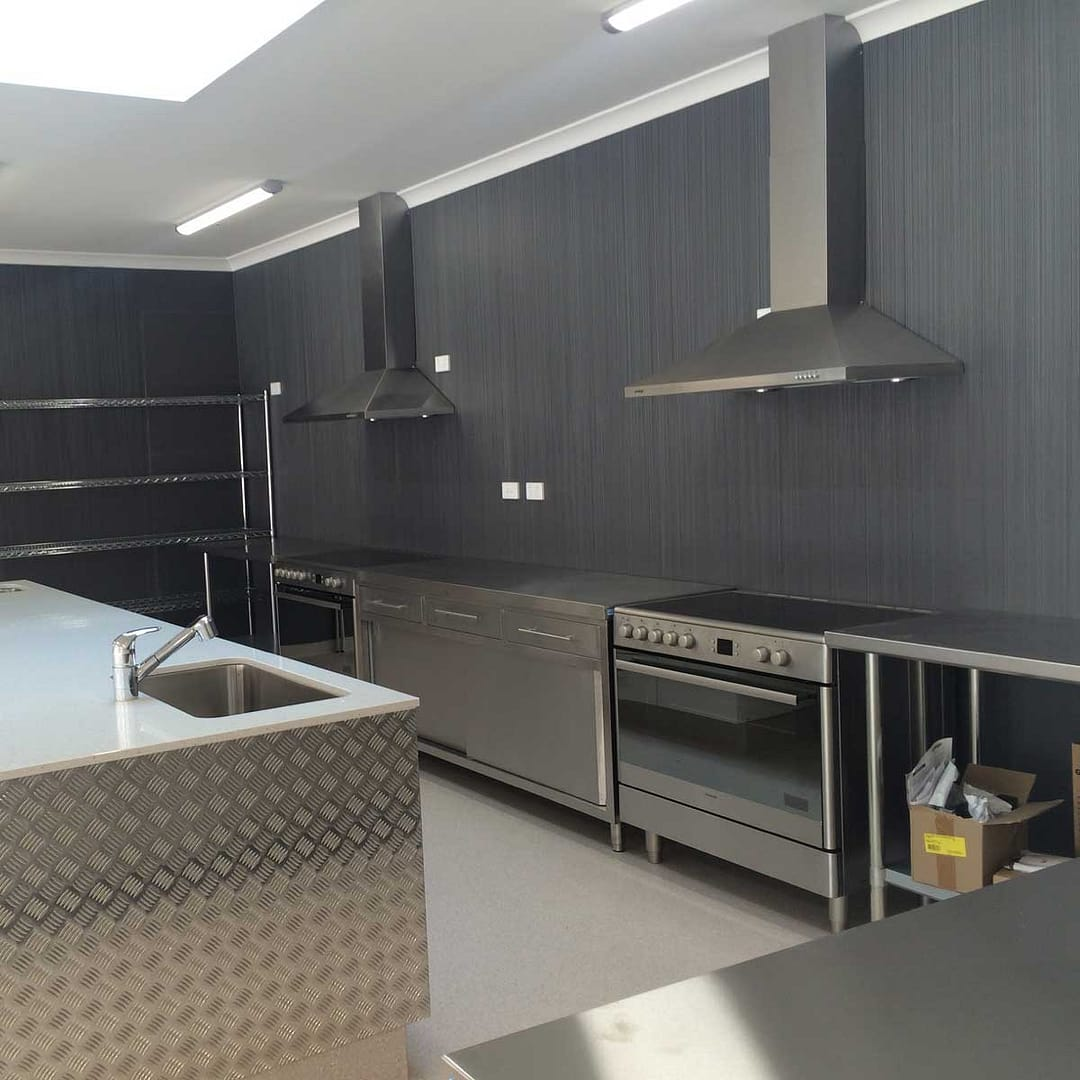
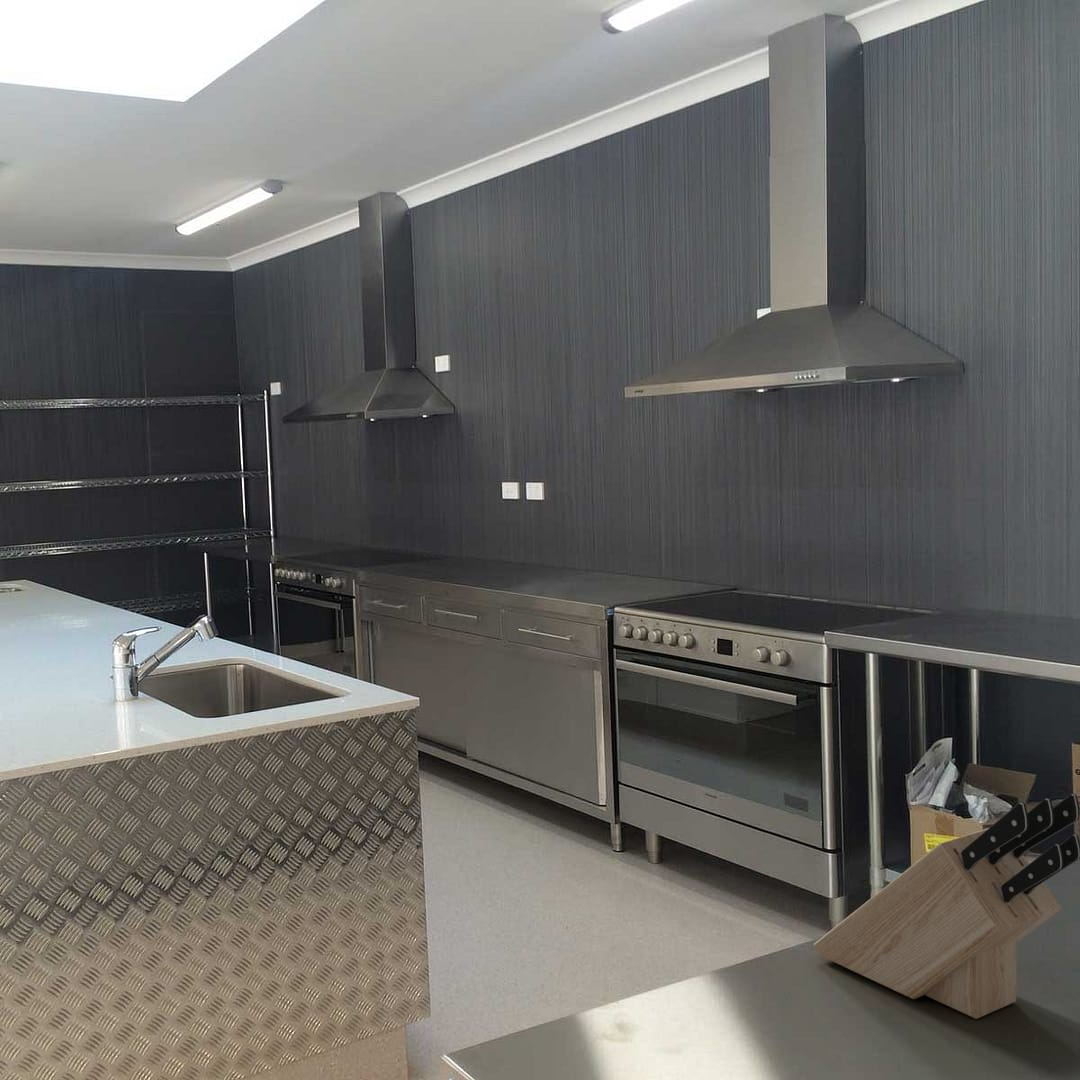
+ knife block (945, 880)
